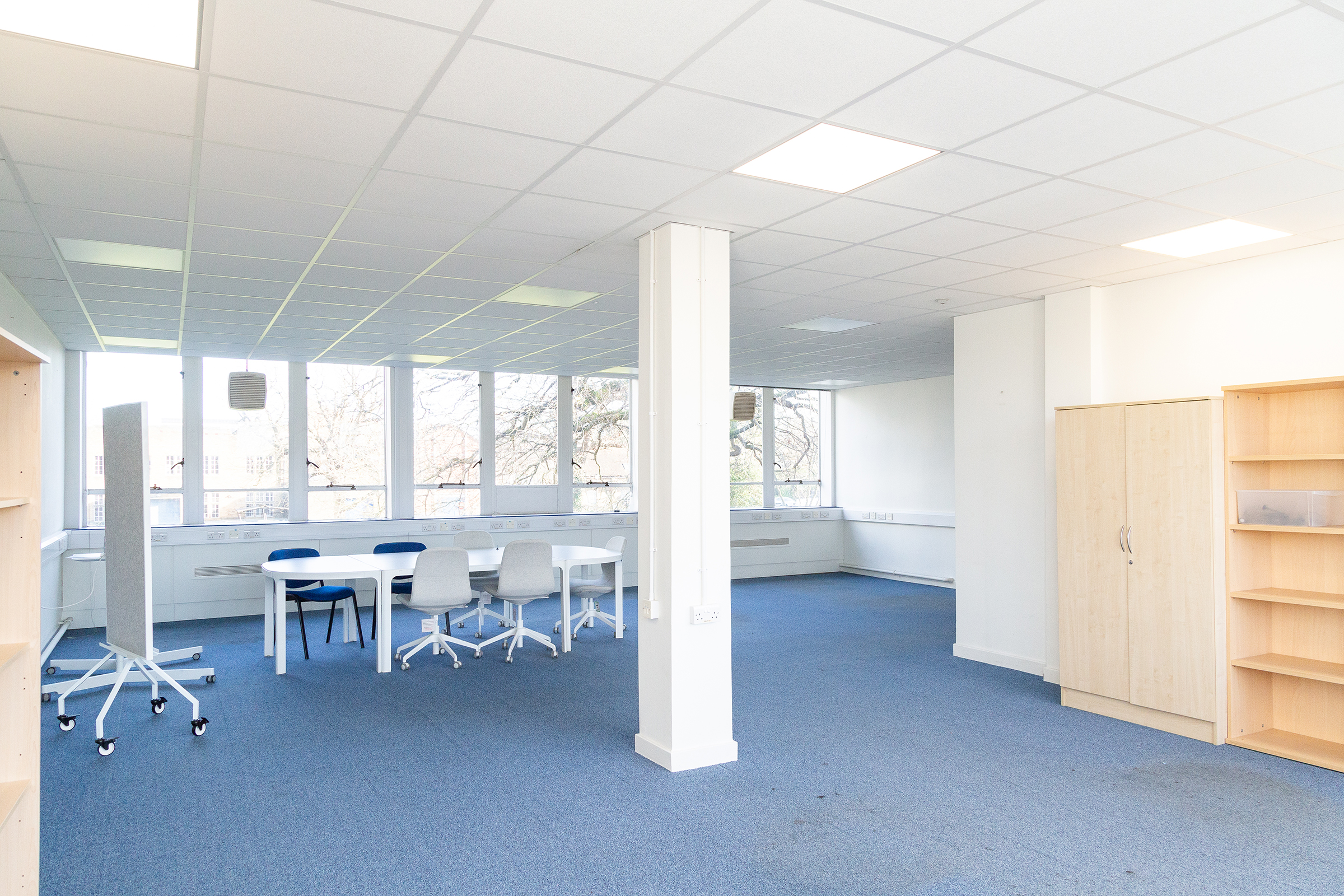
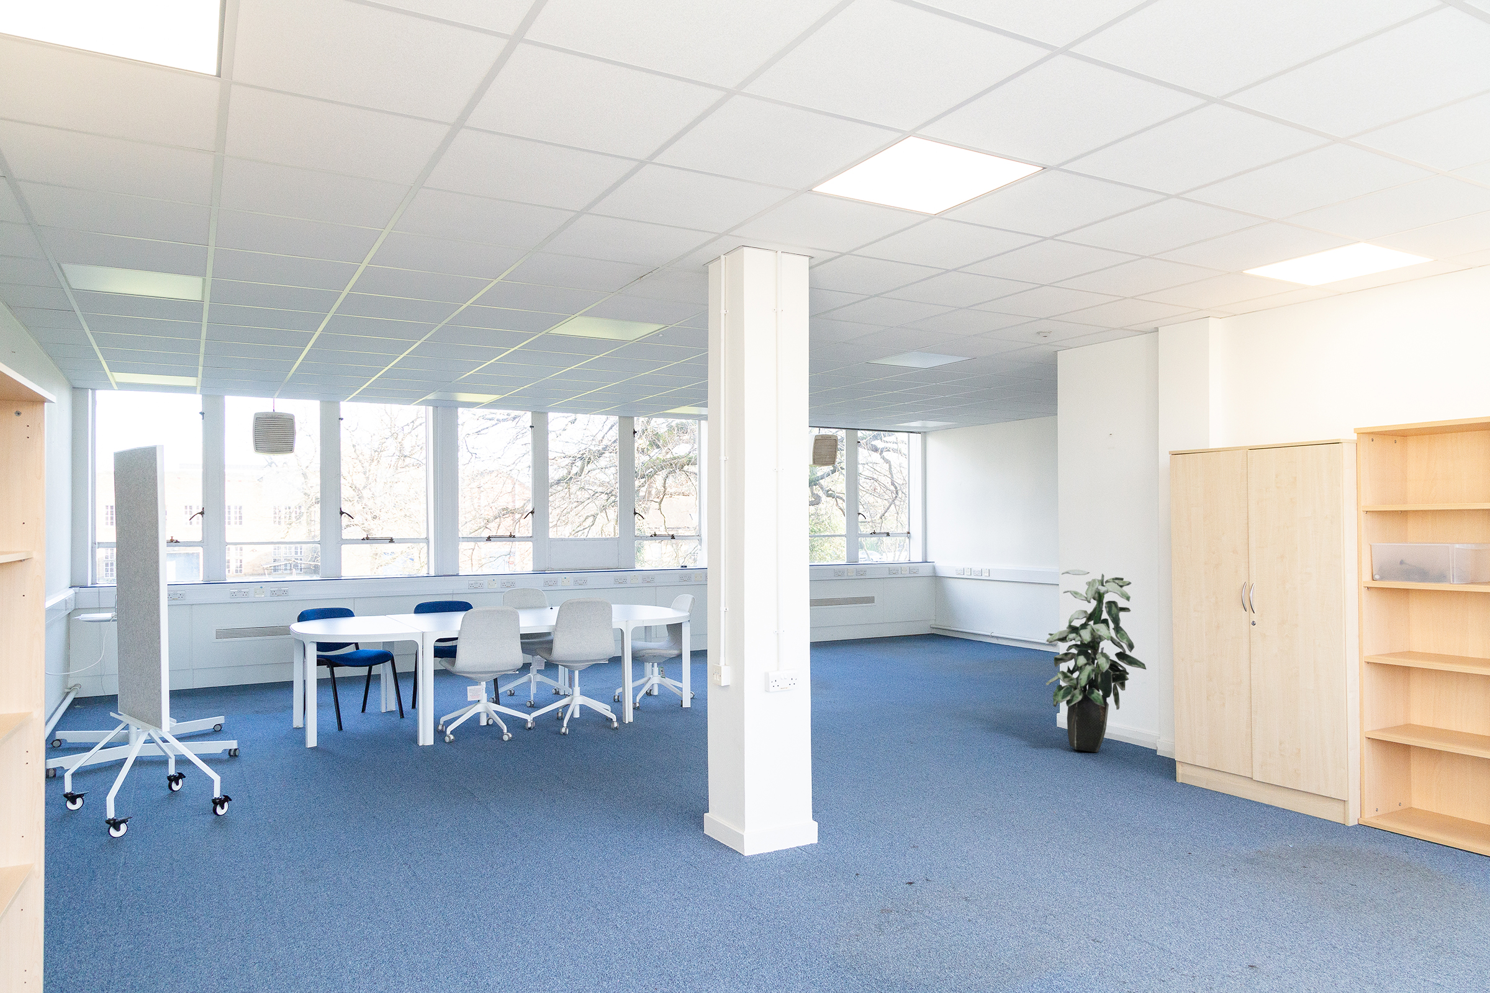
+ indoor plant (1089, 659)
